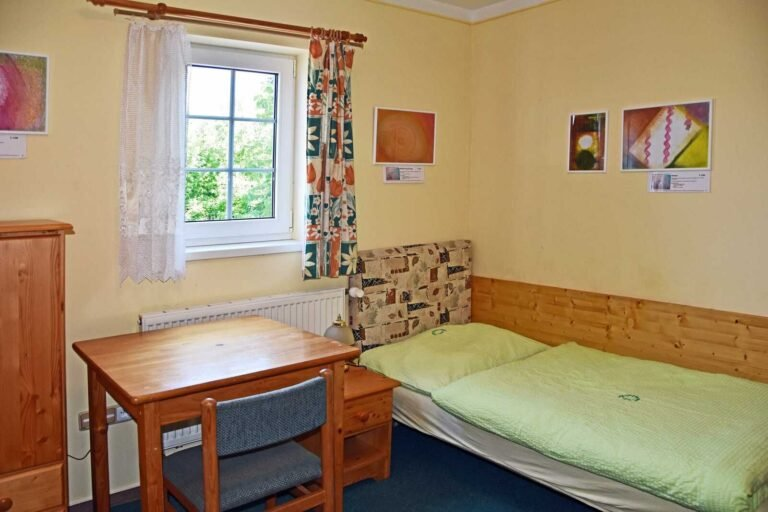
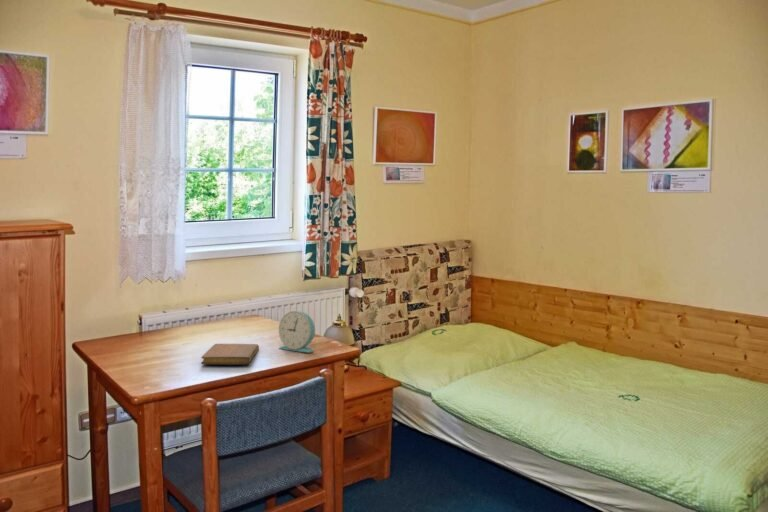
+ notebook (231, 353)
+ alarm clock (298, 329)
